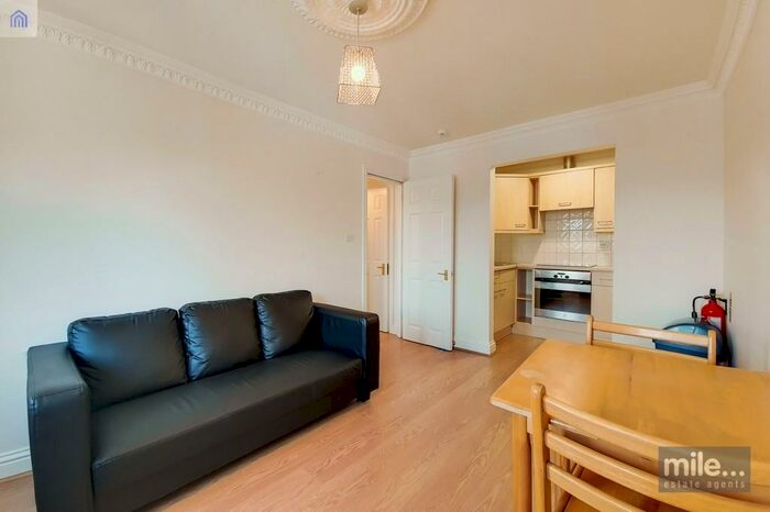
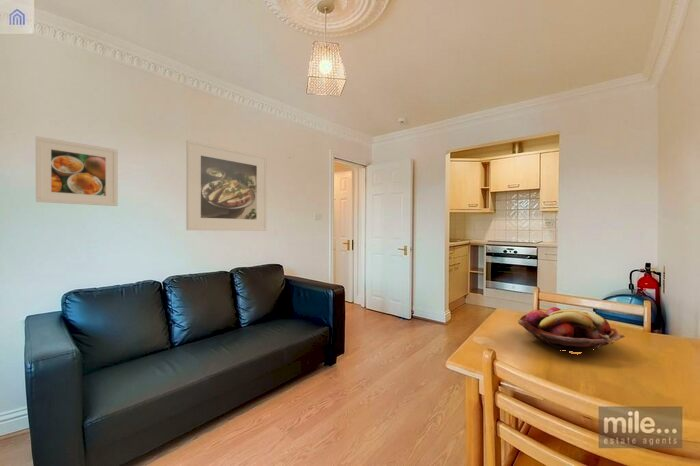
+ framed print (79, 173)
+ fruit basket (566, 325)
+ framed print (230, 189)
